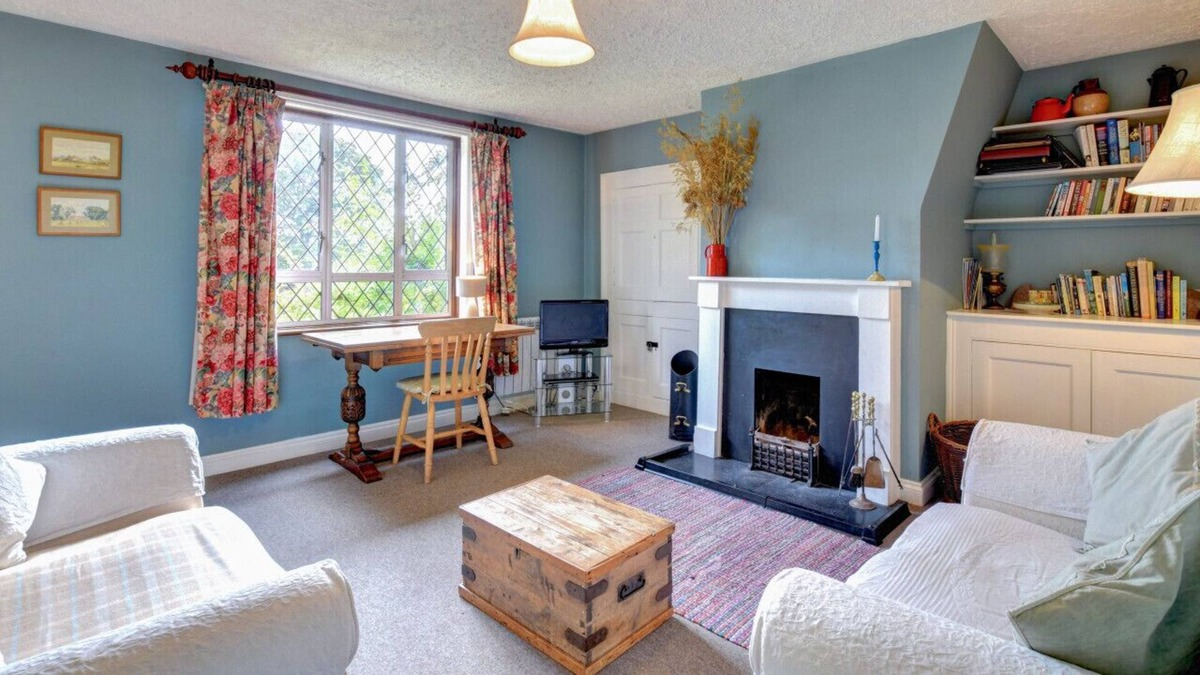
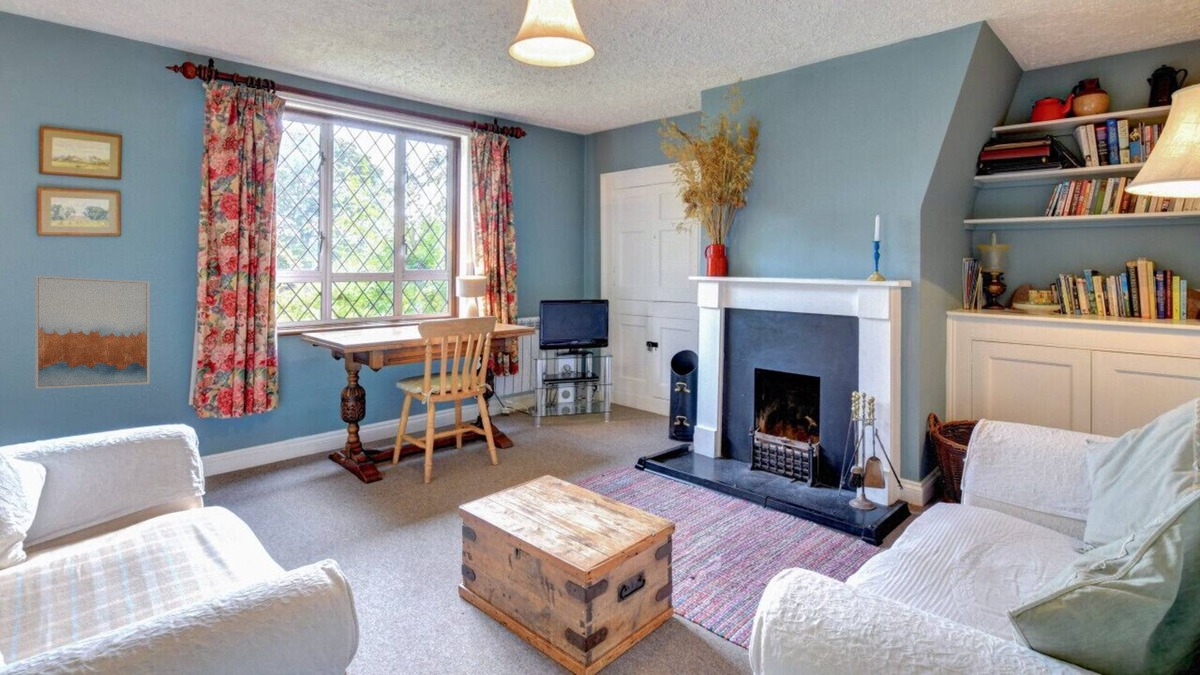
+ wall art (94, 332)
